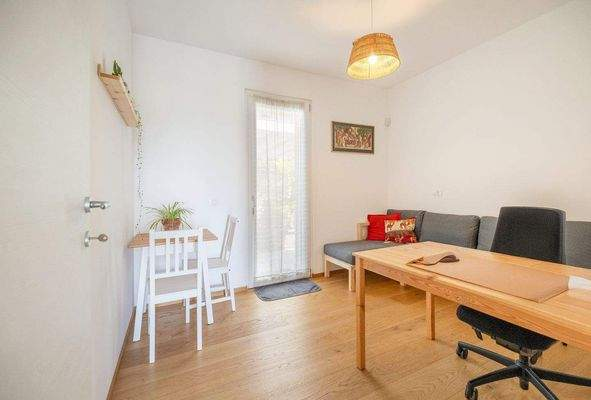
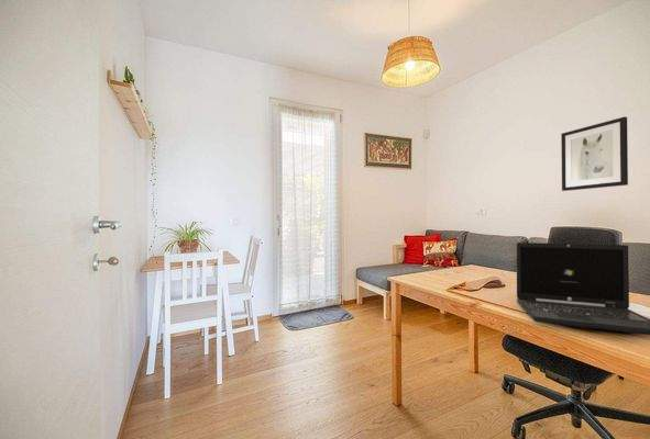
+ wall art (592, 157)
+ laptop (582, 281)
